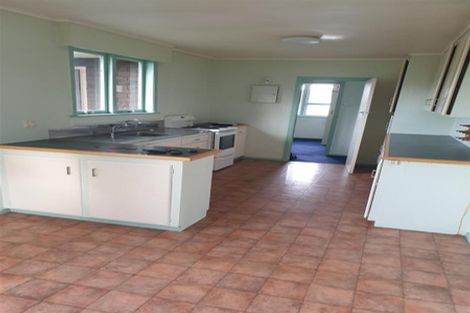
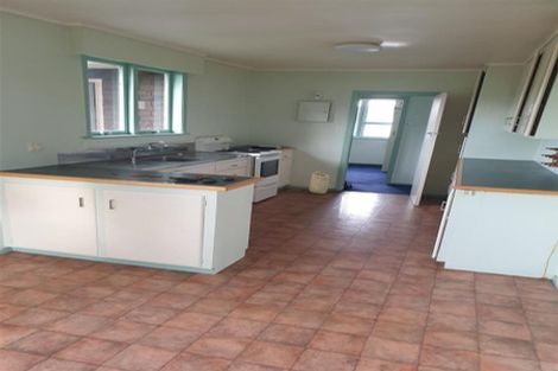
+ basket (319, 181)
